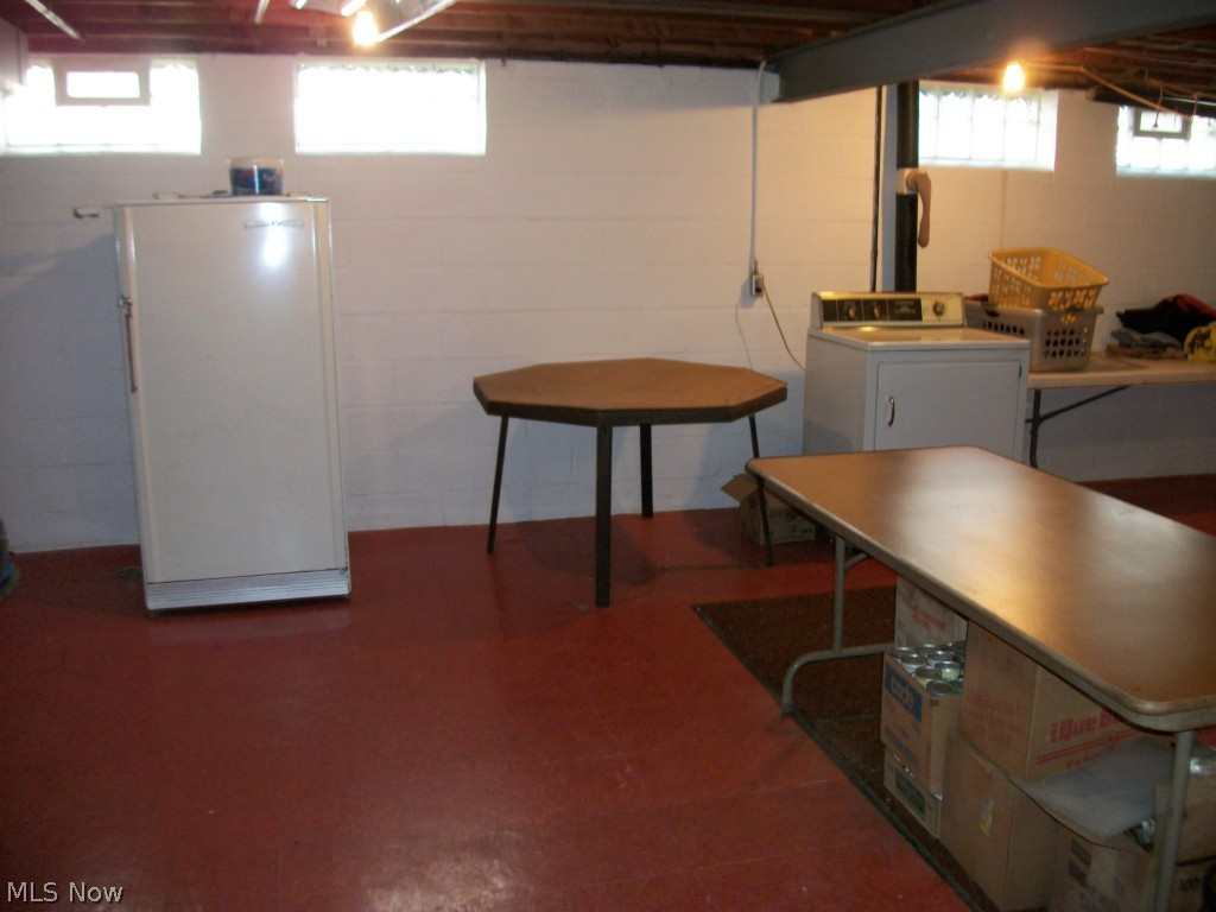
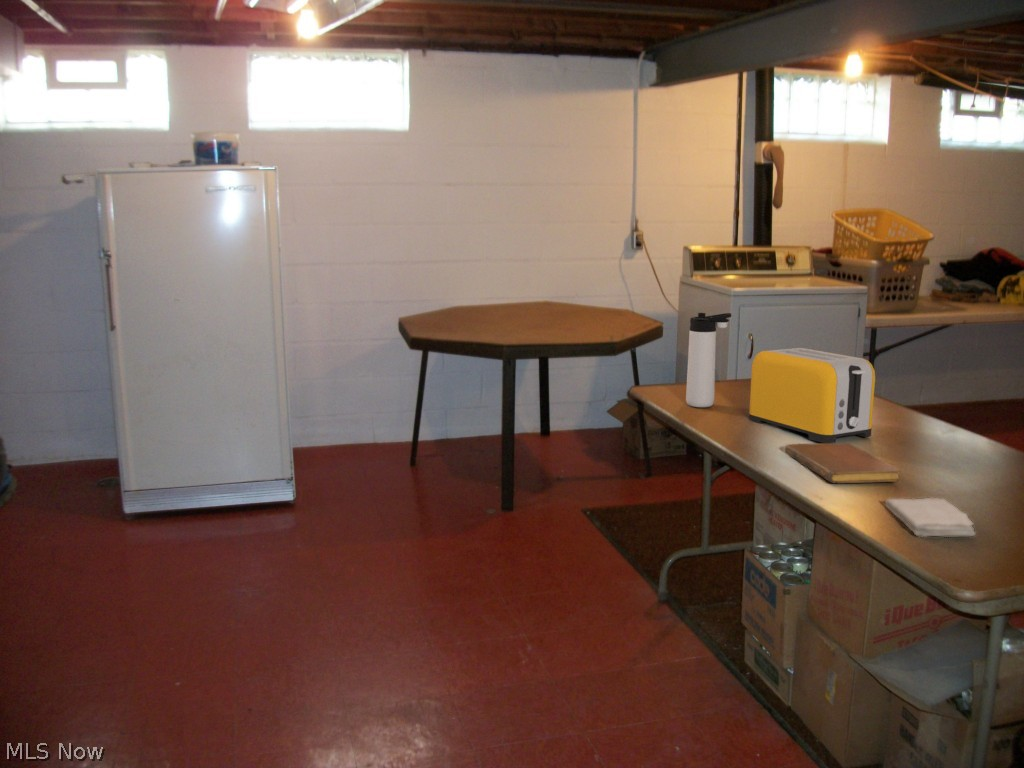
+ toaster (812, 392)
+ washcloth (929, 515)
+ notebook (839, 461)
+ thermos bottle (708, 359)
